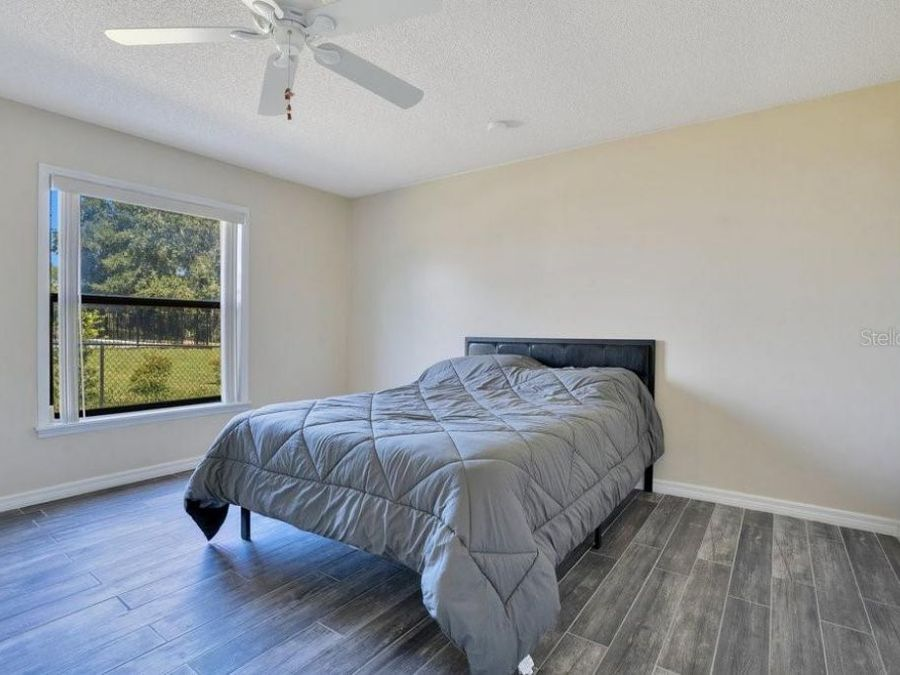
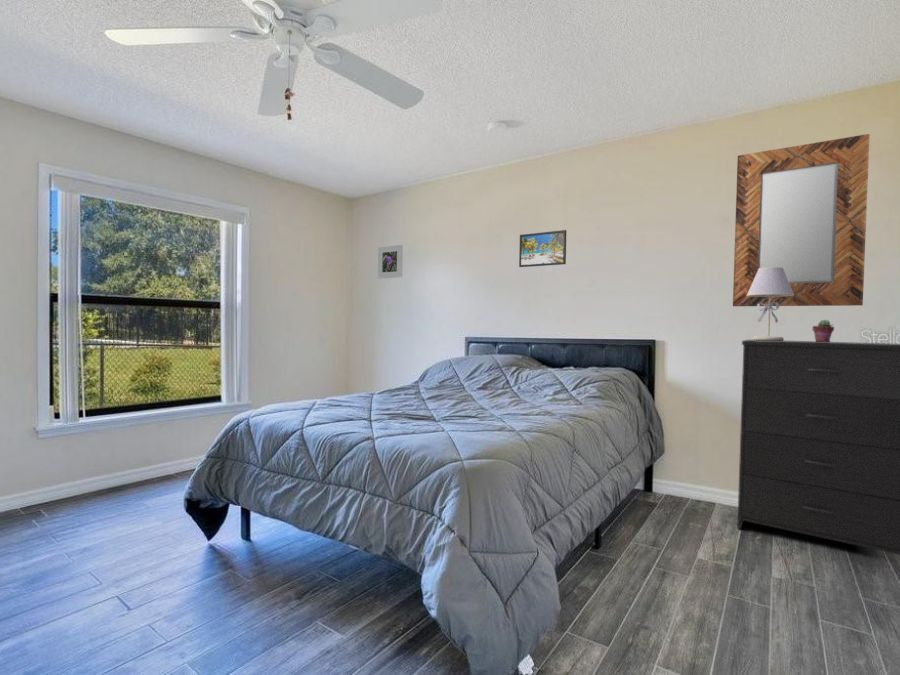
+ potted succulent (823, 330)
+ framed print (542, 249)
+ home mirror (796, 226)
+ table lamp (769, 304)
+ dresser (819, 438)
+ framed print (389, 262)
